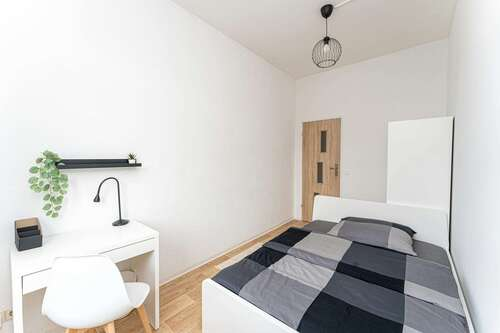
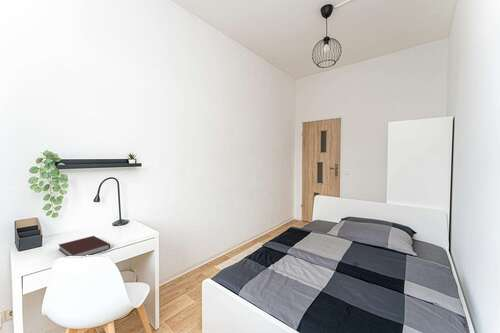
+ notebook (84, 246)
